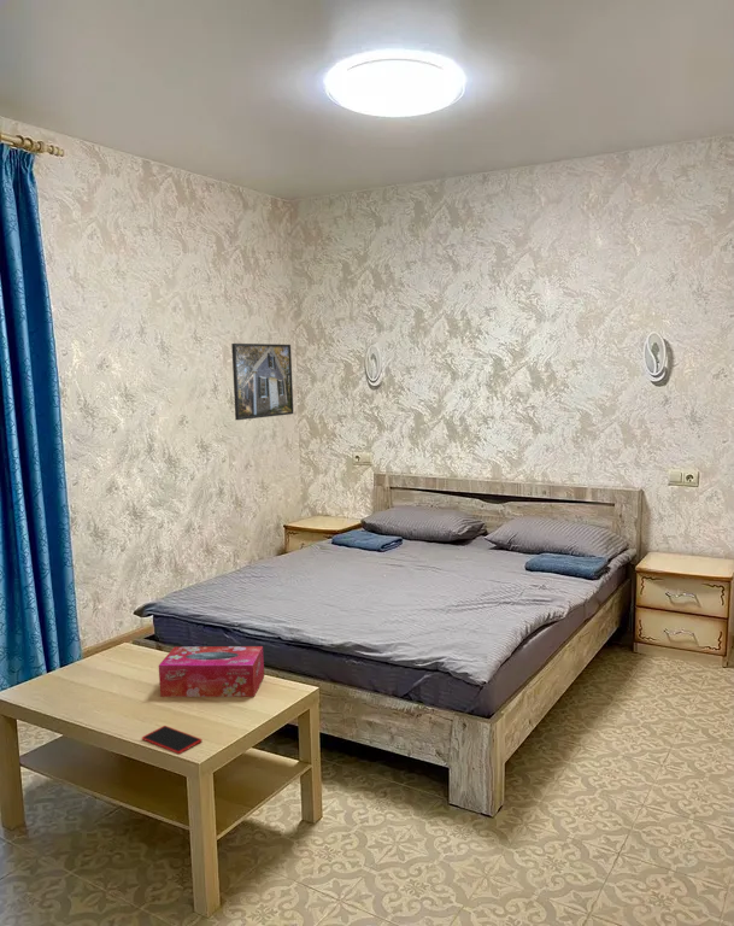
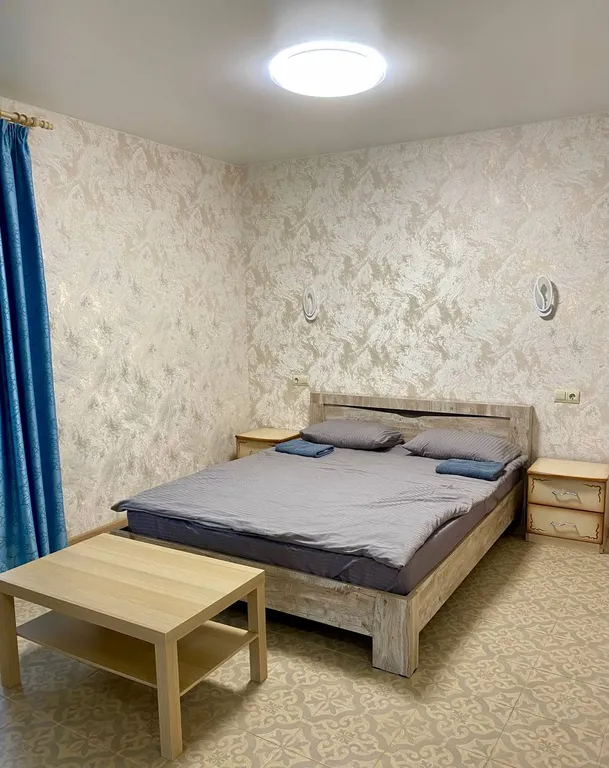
- tissue box (212, 670)
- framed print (264, 380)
- smartphone (171, 739)
